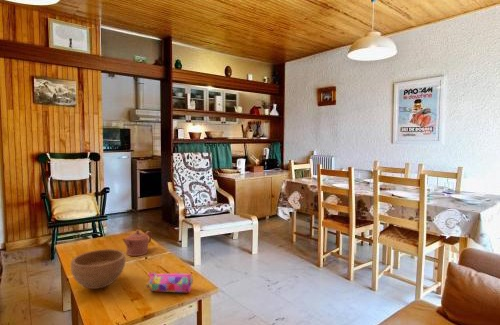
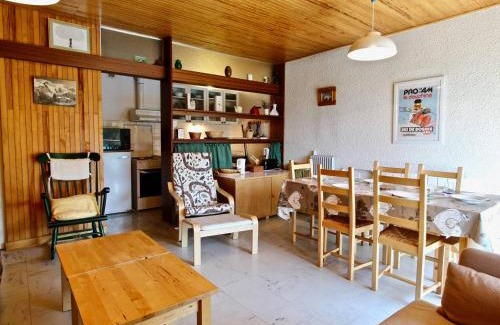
- pencil case (170, 282)
- bowl (99, 271)
- teapot (137, 241)
